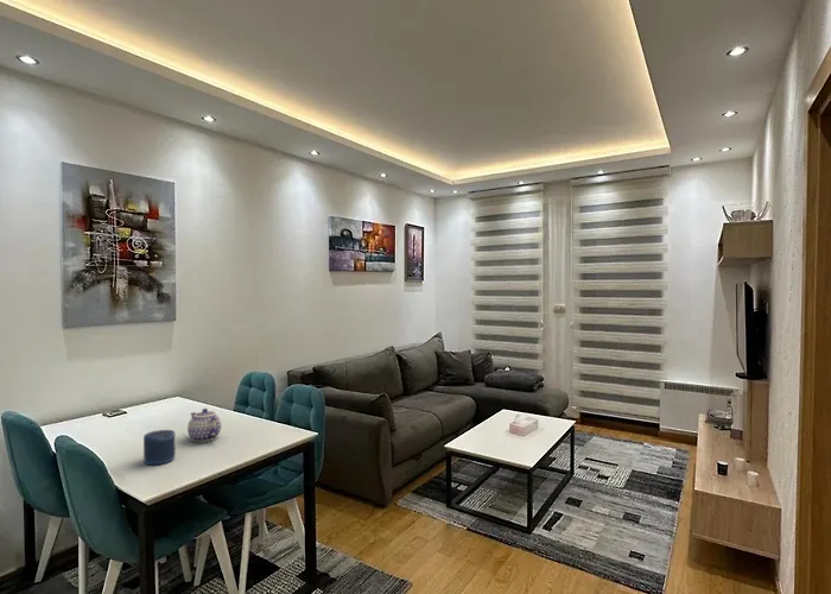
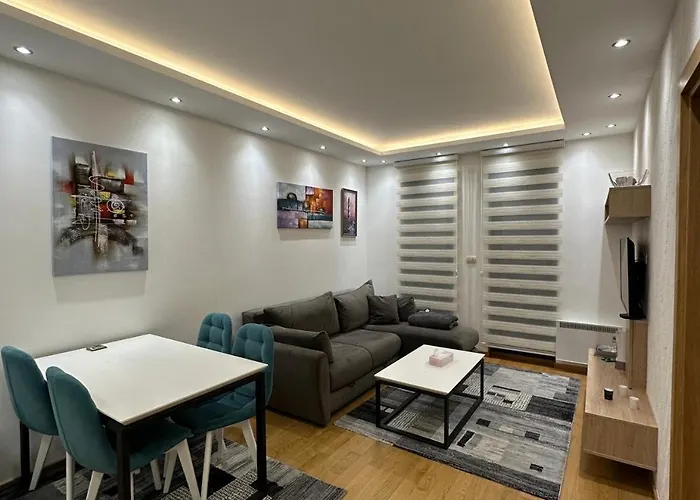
- teapot (204, 423)
- candle (159, 447)
